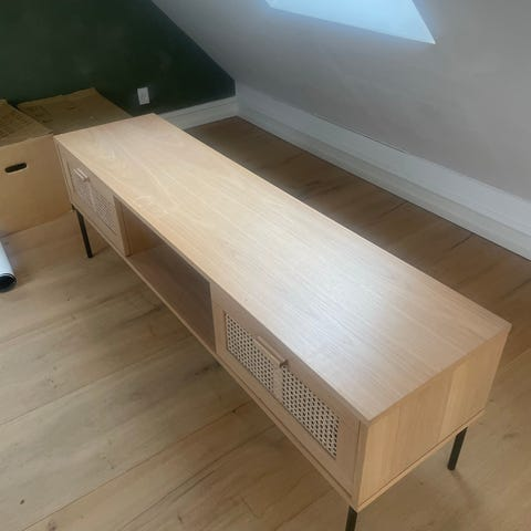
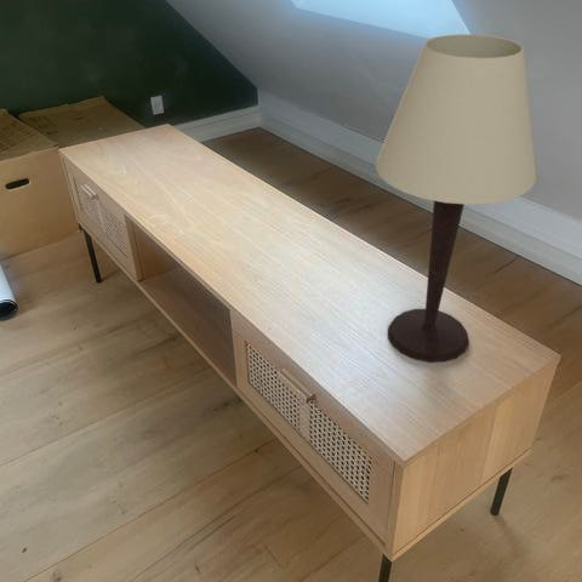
+ table lamp (446, 212)
